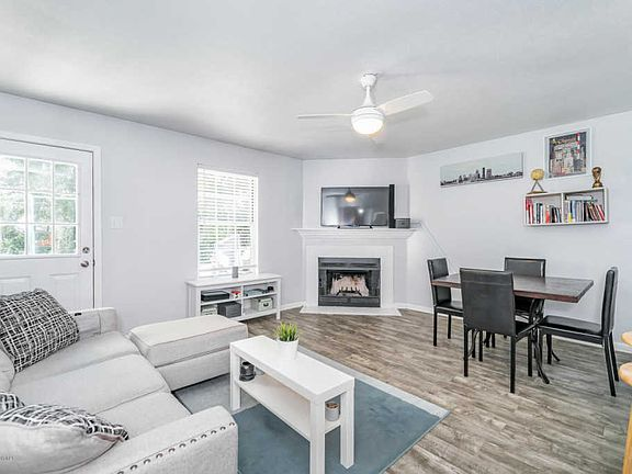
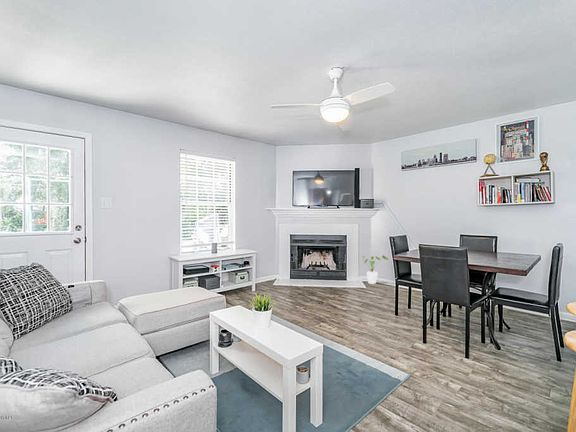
+ house plant (373, 269)
